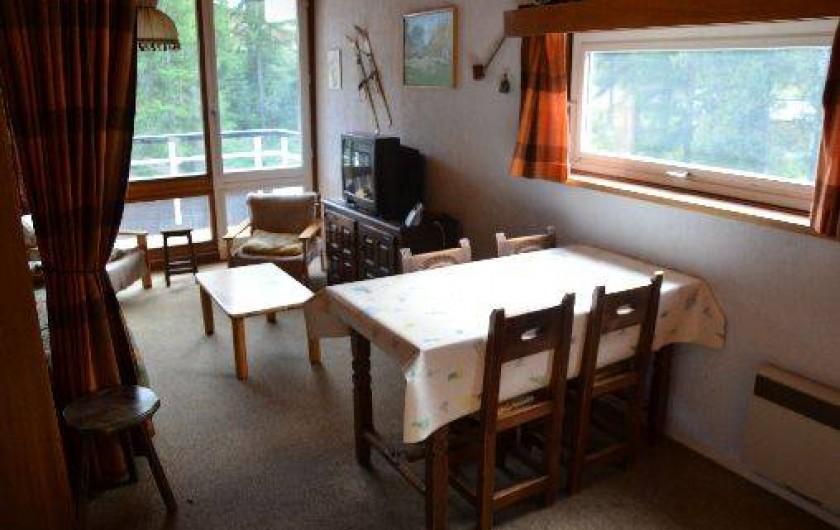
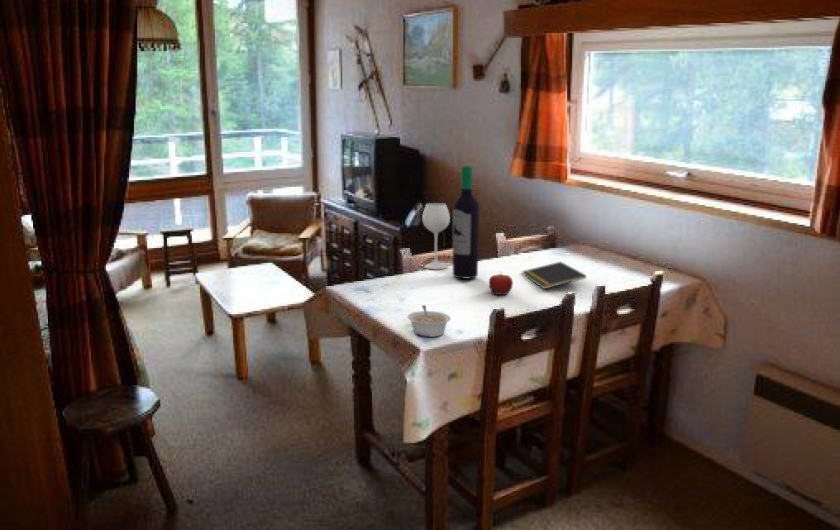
+ fruit (500, 282)
+ legume (427, 322)
+ notepad (552, 274)
+ wine bottle (449, 218)
